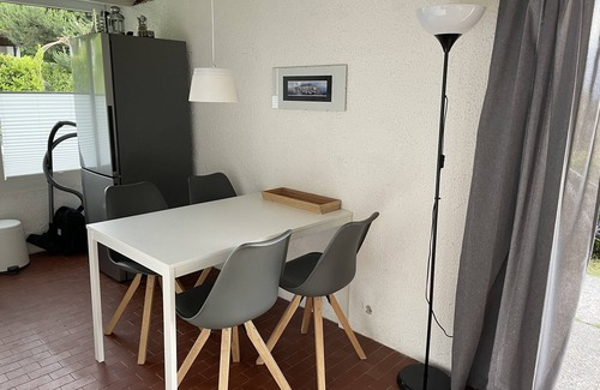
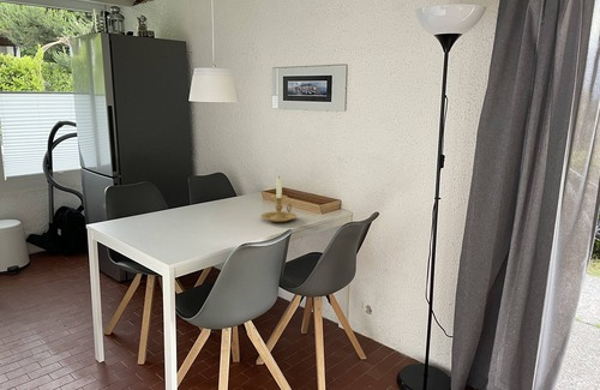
+ candle holder (278, 198)
